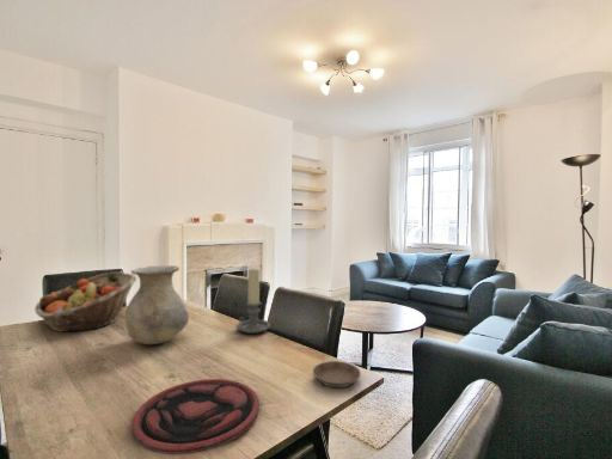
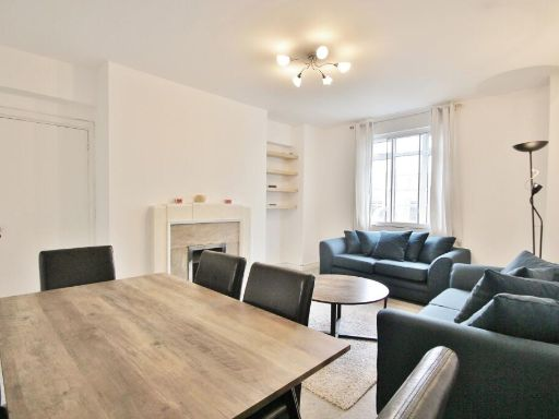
- plate (198, 409)
- candle holder (251, 298)
- vase (157, 304)
- saucer (336, 374)
- fruit basket (88, 299)
